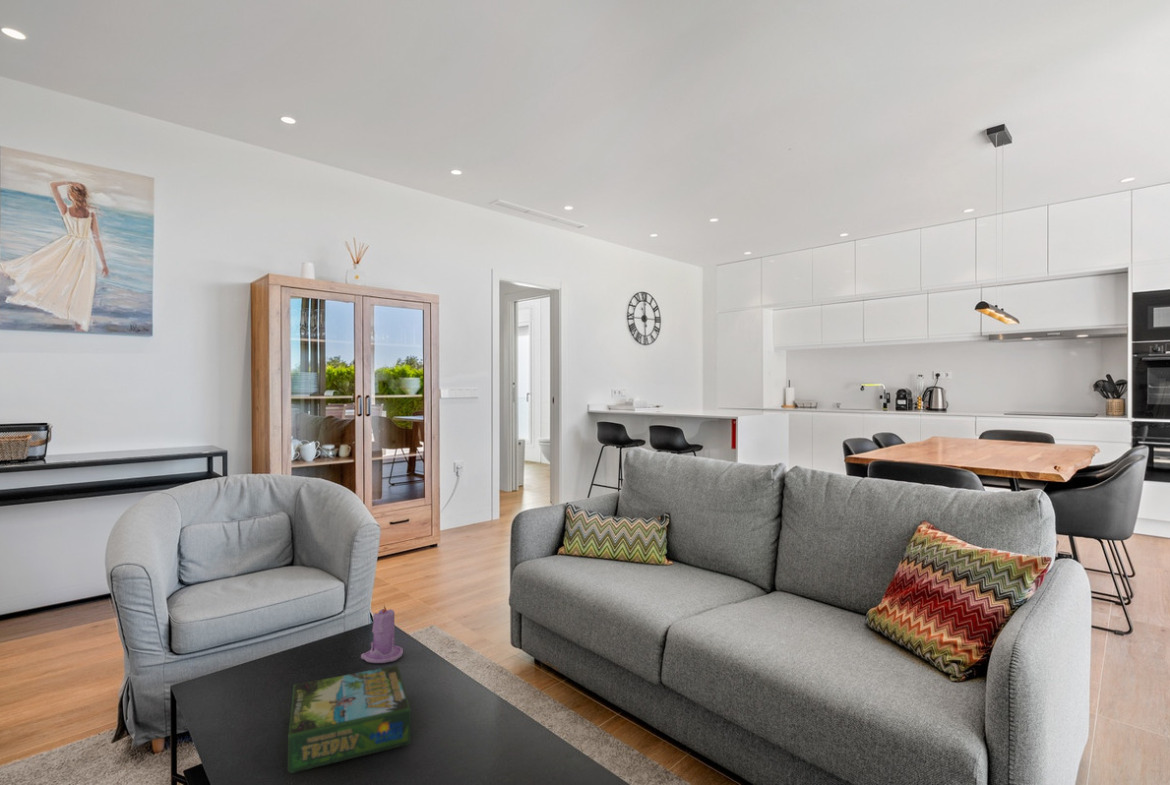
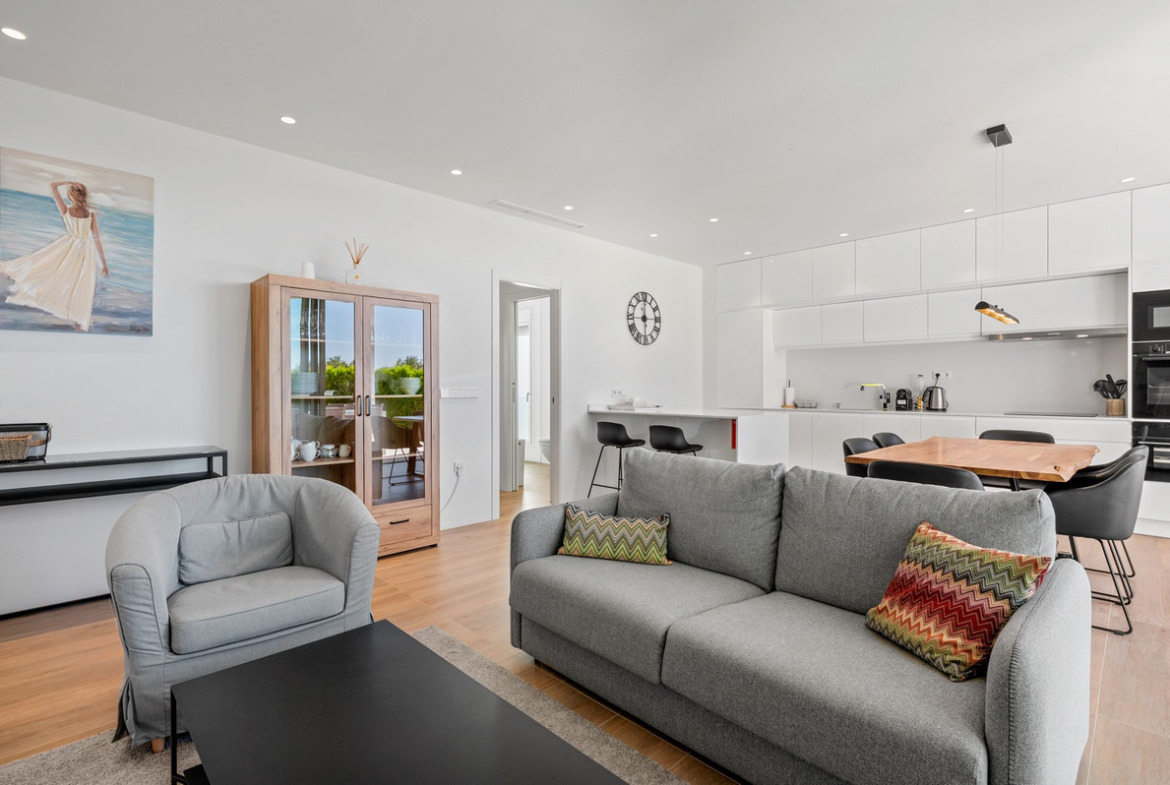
- candle (384, 629)
- board game (349, 712)
